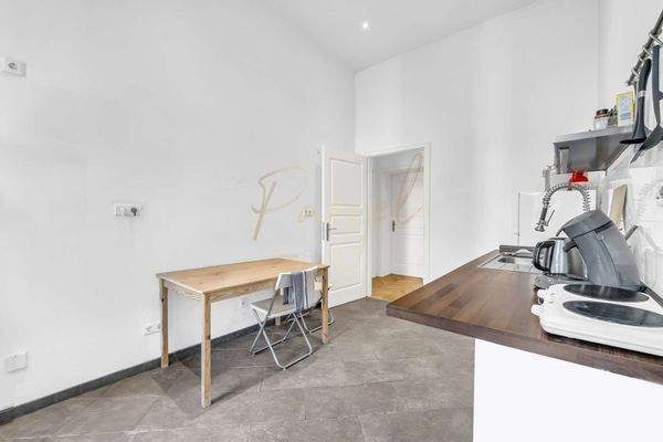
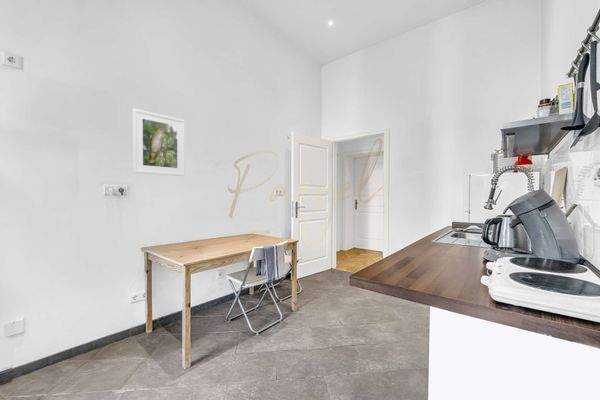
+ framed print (160, 144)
